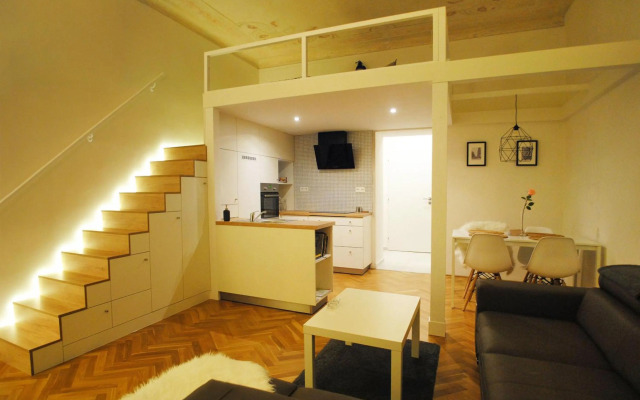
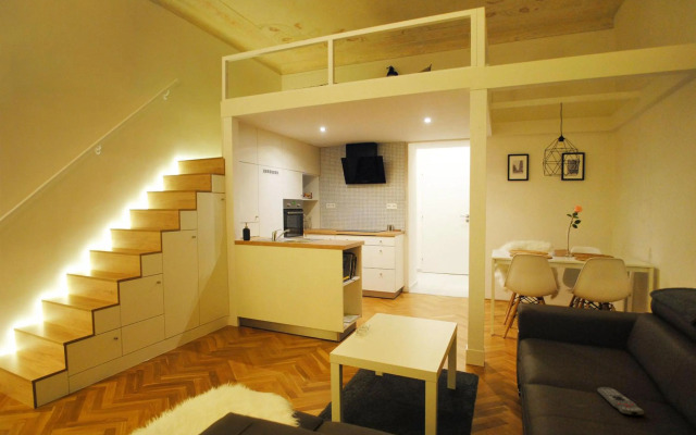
+ remote control (618, 400)
